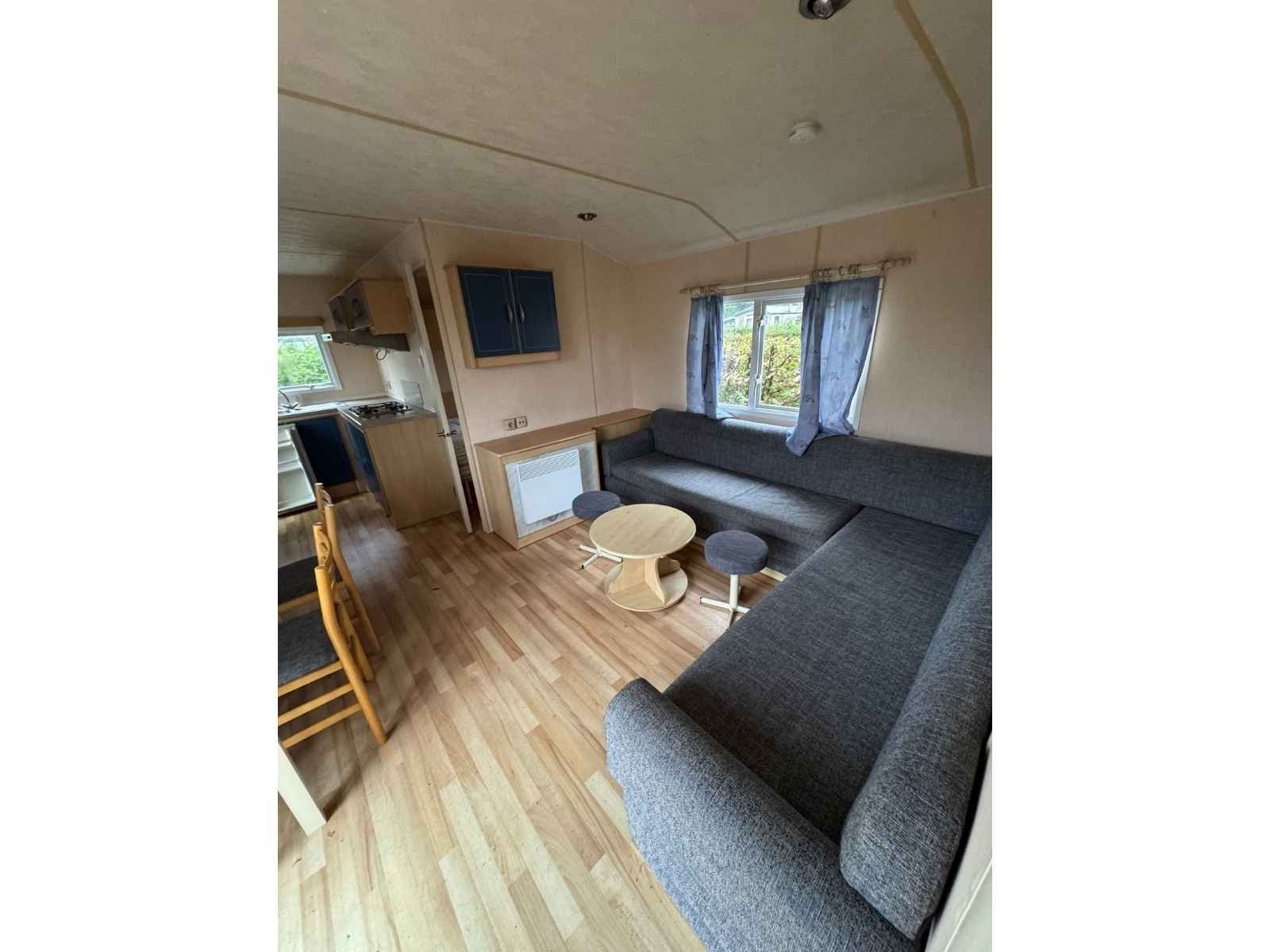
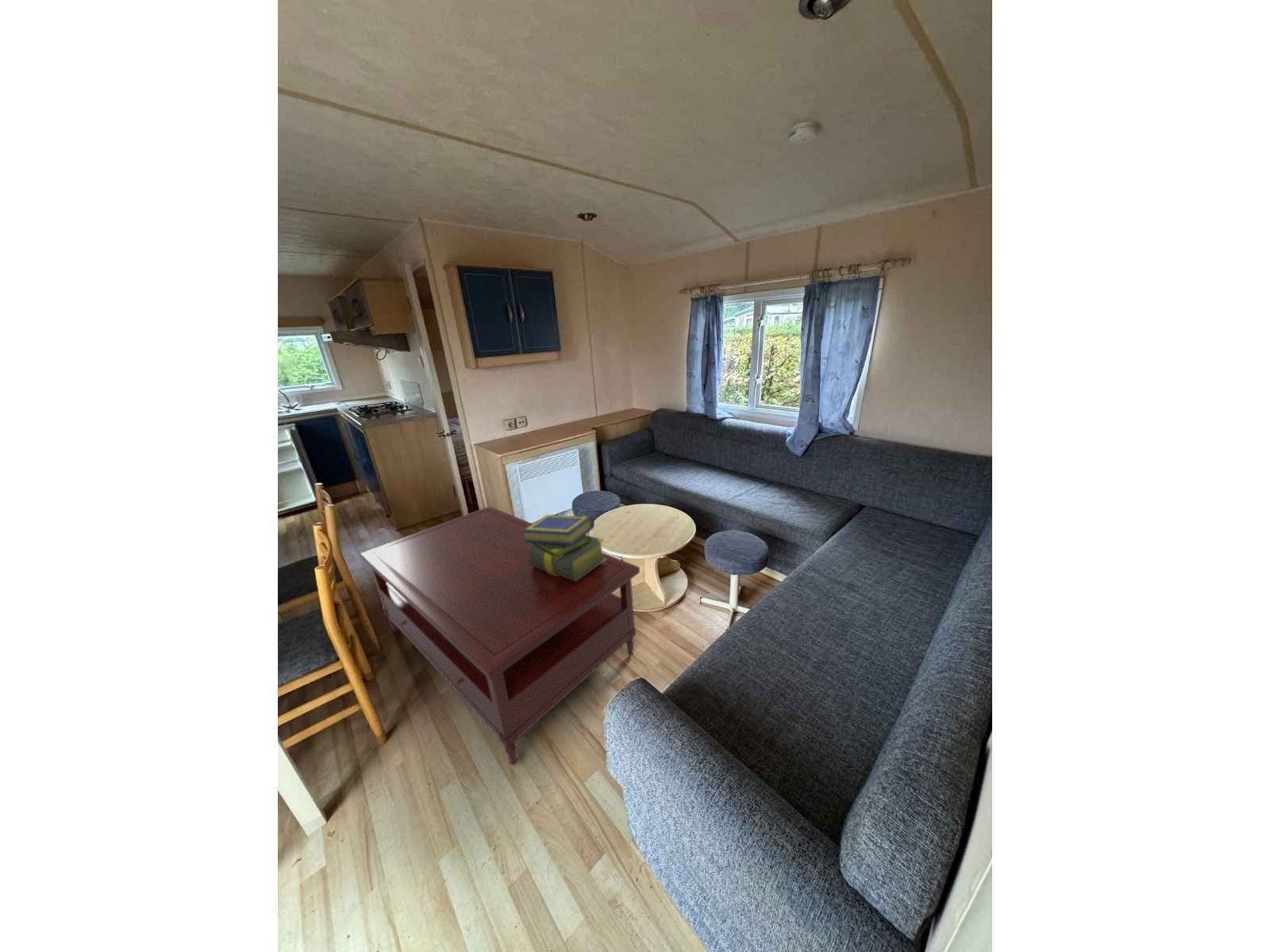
+ coffee table (498, 602)
+ stack of books (562, 543)
